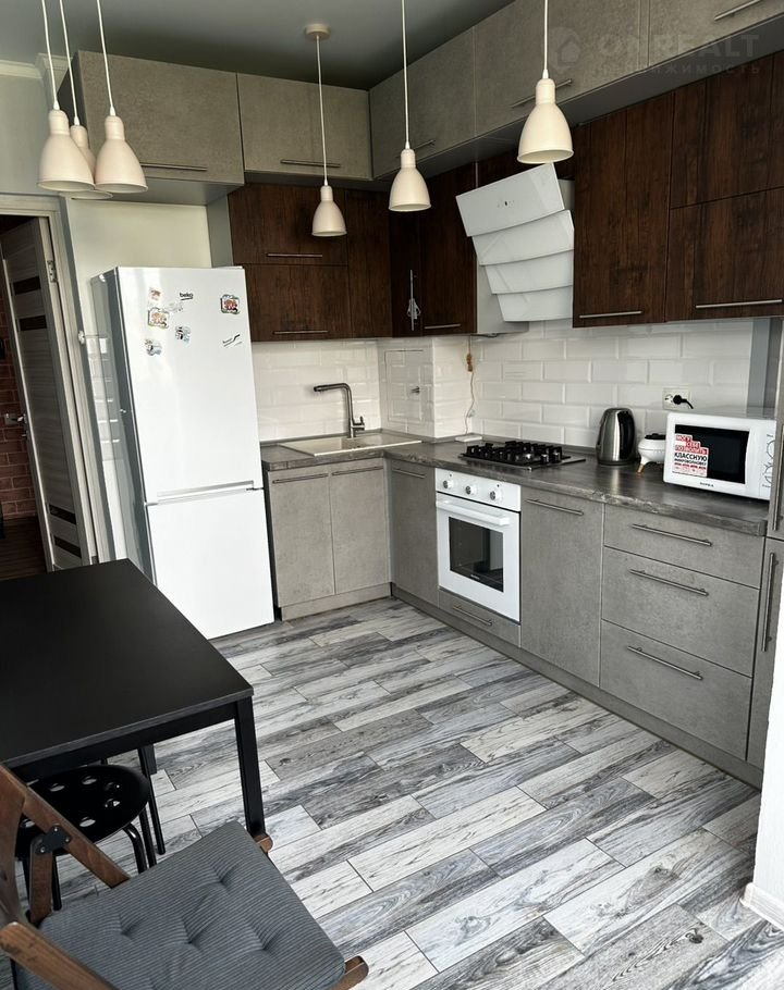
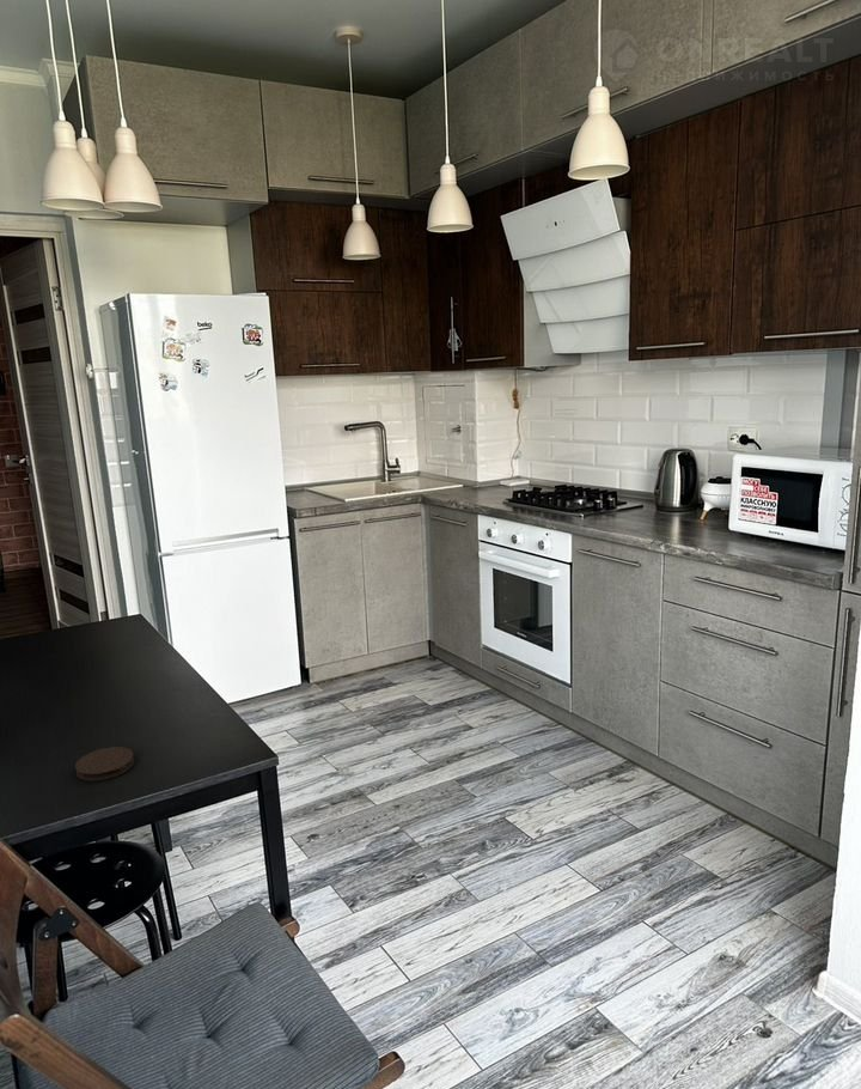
+ coaster (104, 762)
